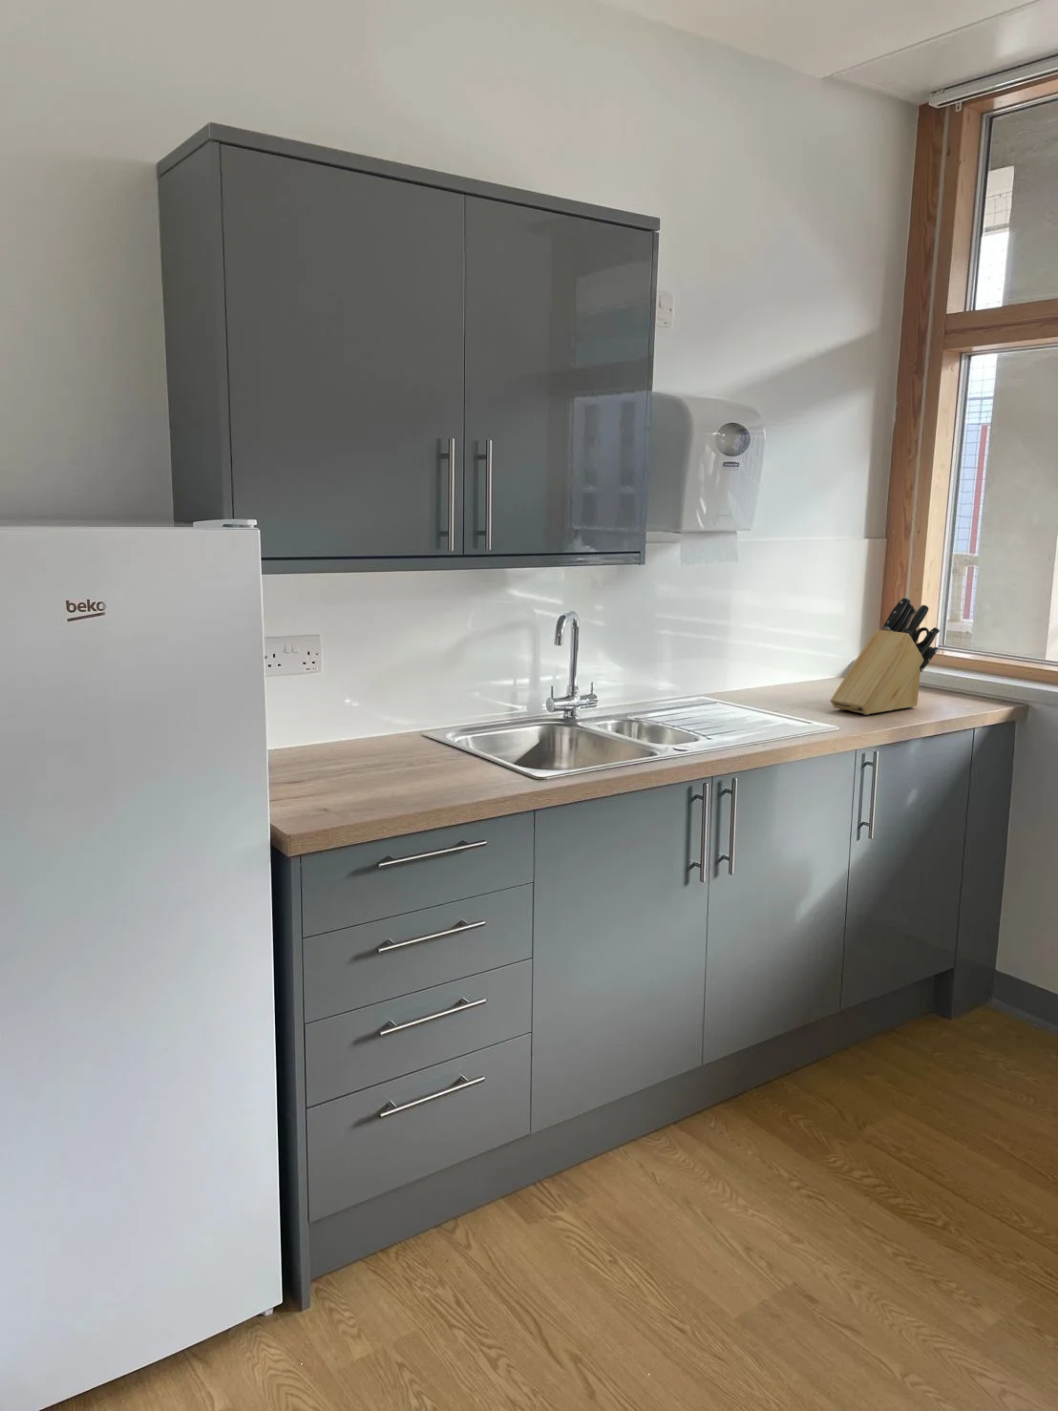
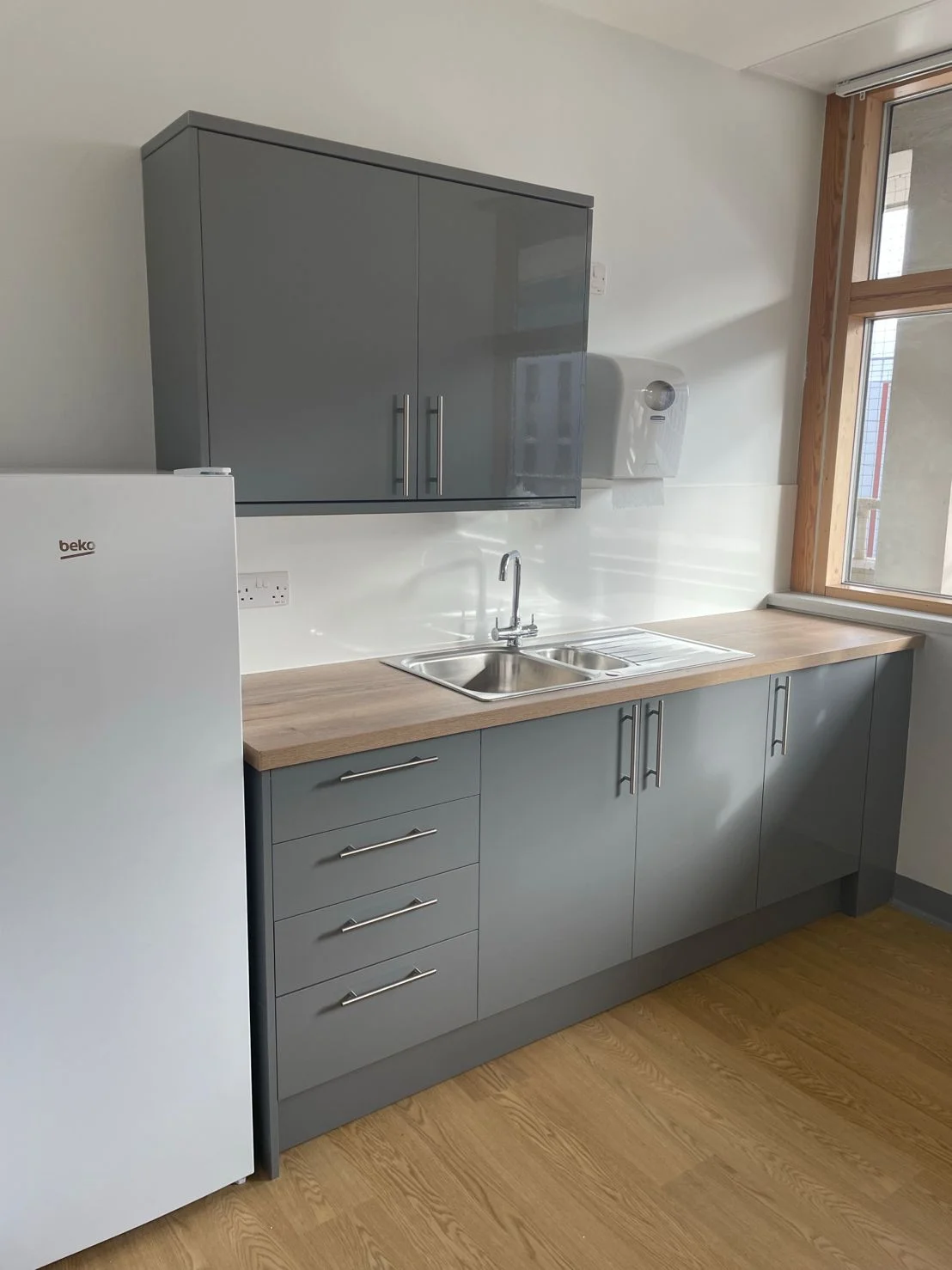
- knife block (888, 653)
